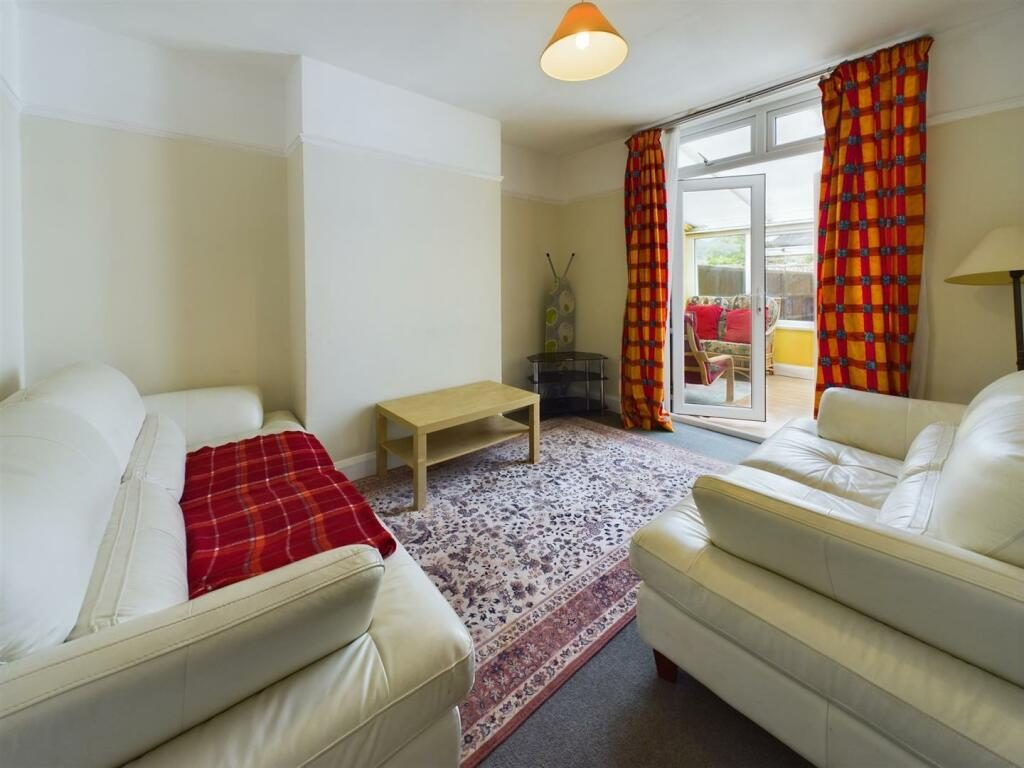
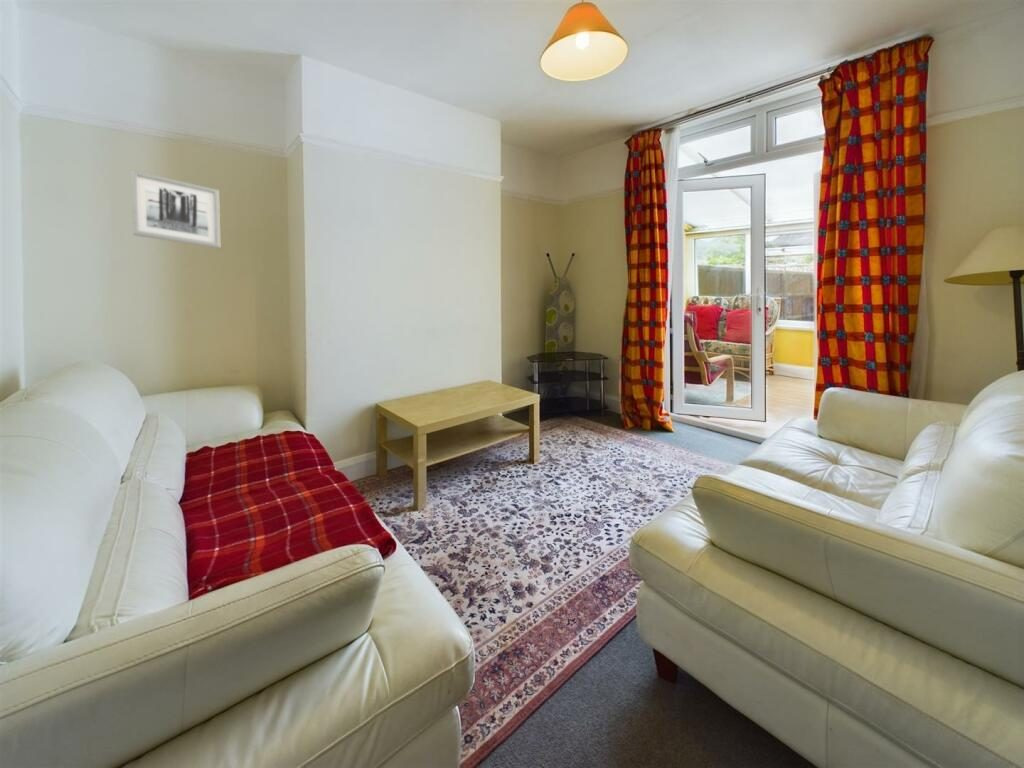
+ wall art (178, 211)
